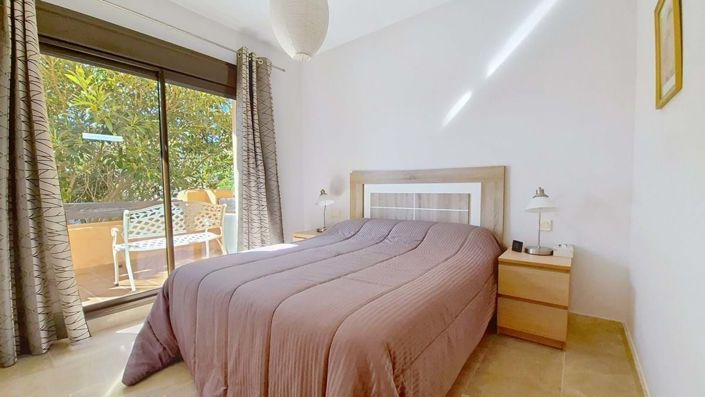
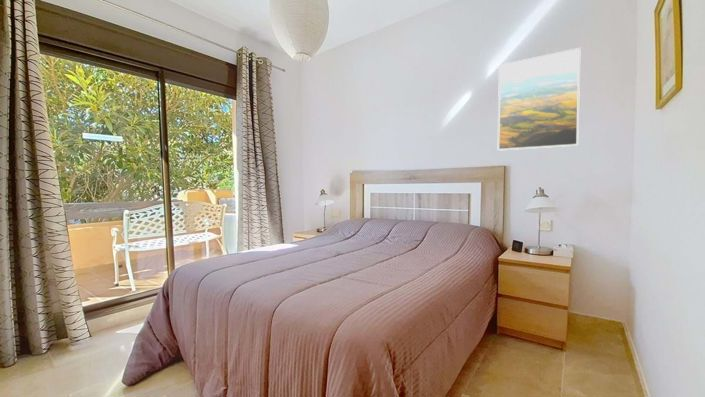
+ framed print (536, 102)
